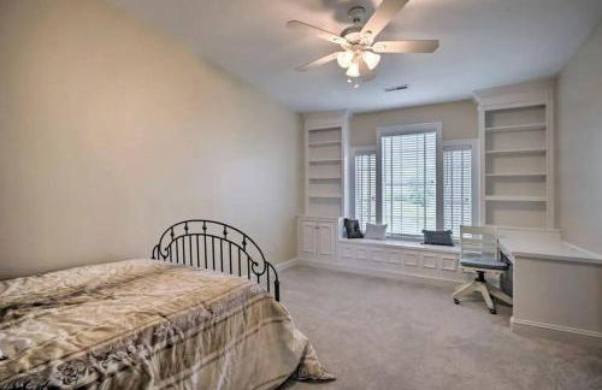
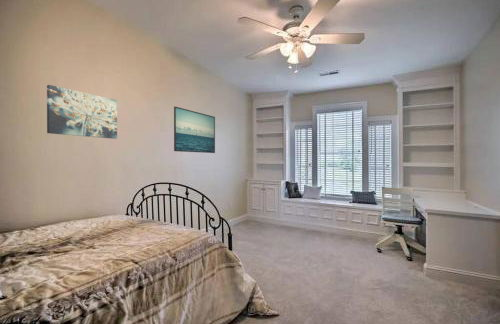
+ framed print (196, 132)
+ wall art (85, 114)
